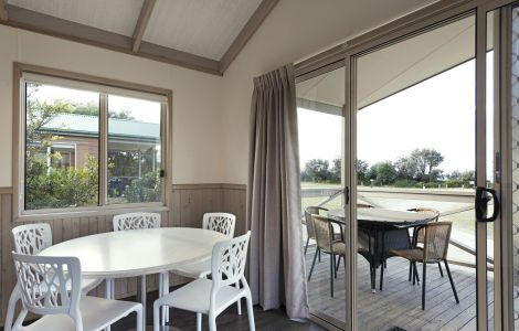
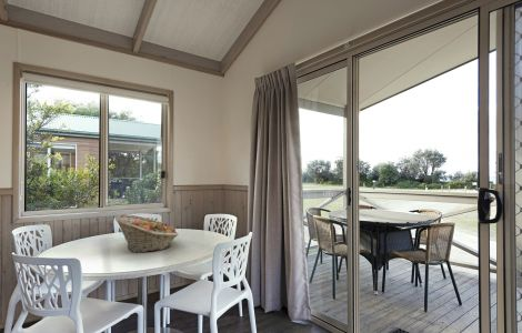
+ fruit basket (147, 230)
